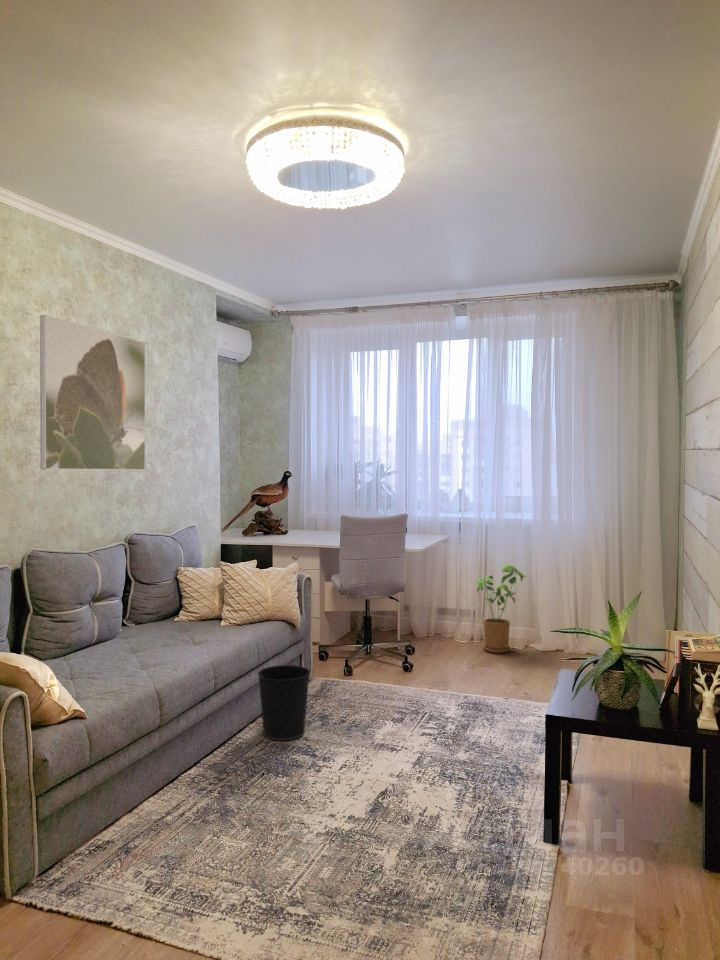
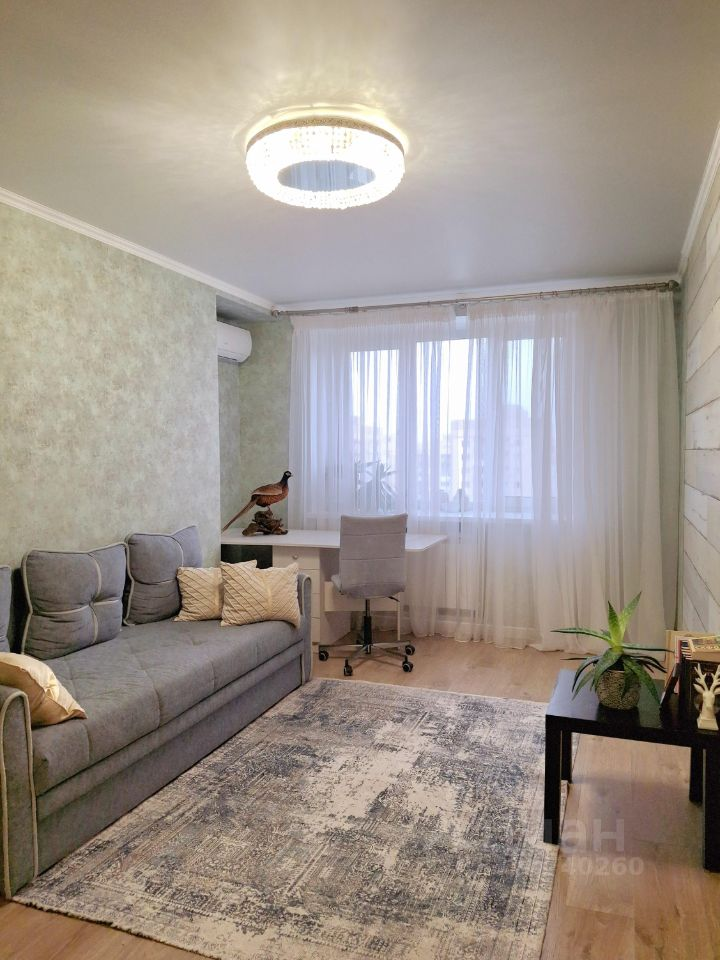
- wastebasket (284, 702)
- house plant (498, 608)
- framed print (97, 399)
